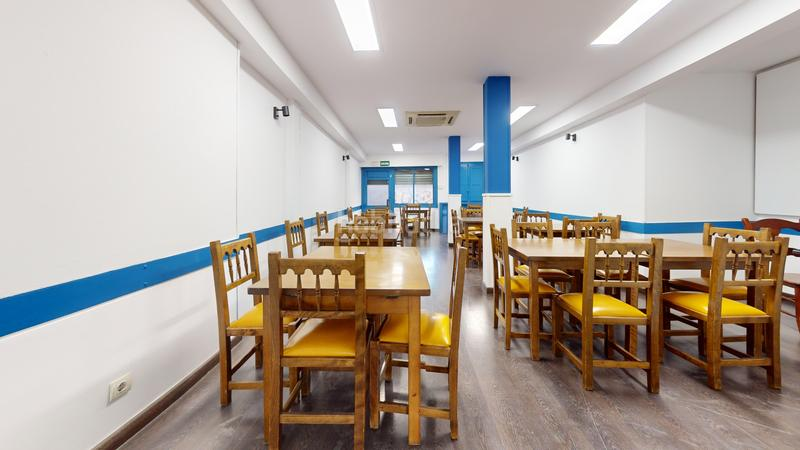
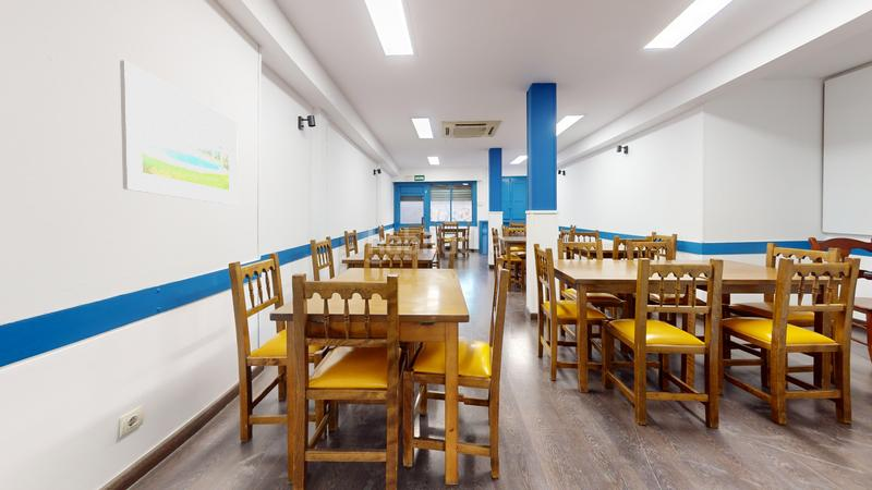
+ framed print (191, 148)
